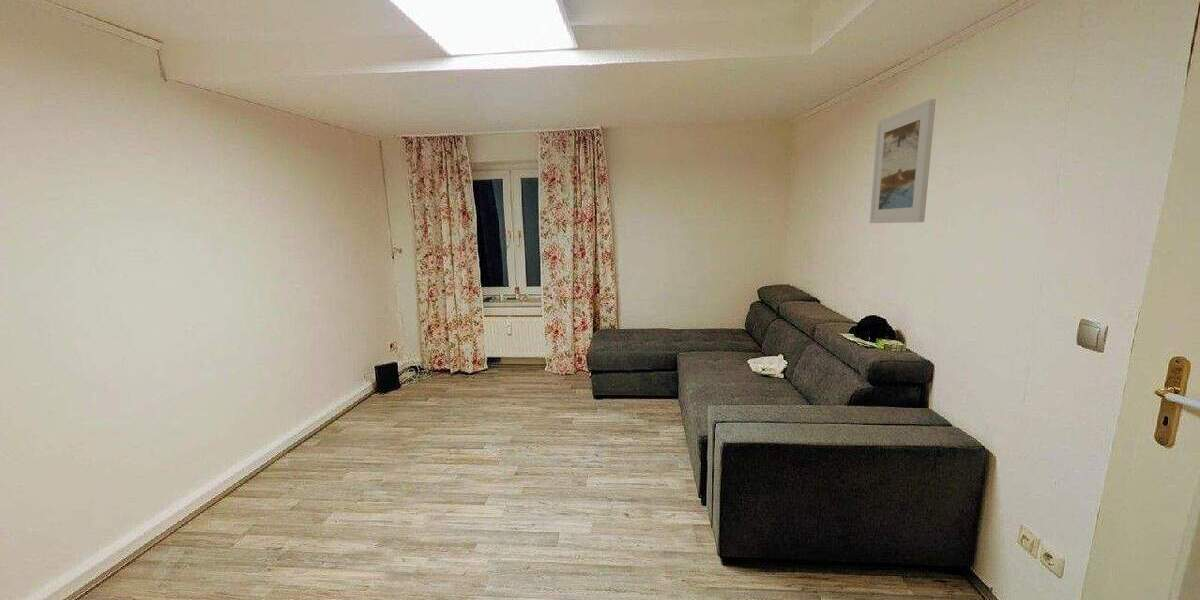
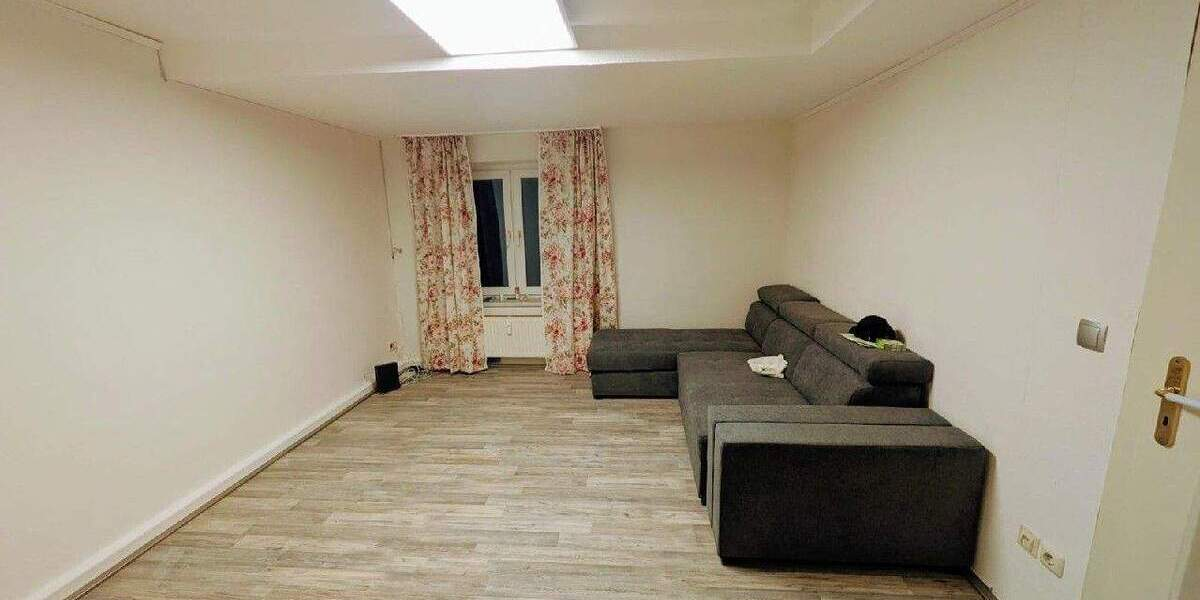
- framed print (898, 168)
